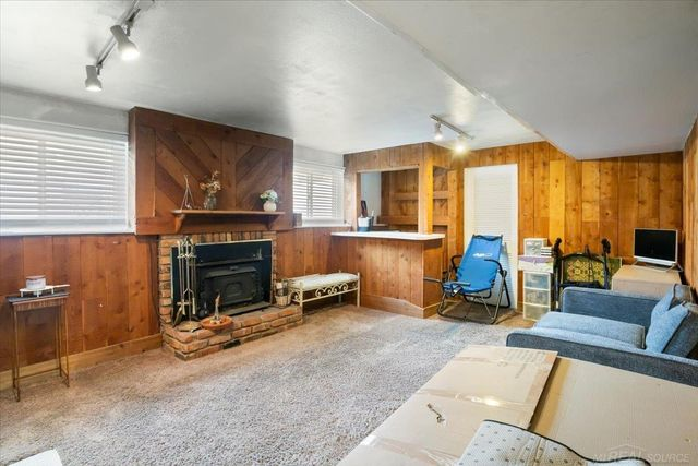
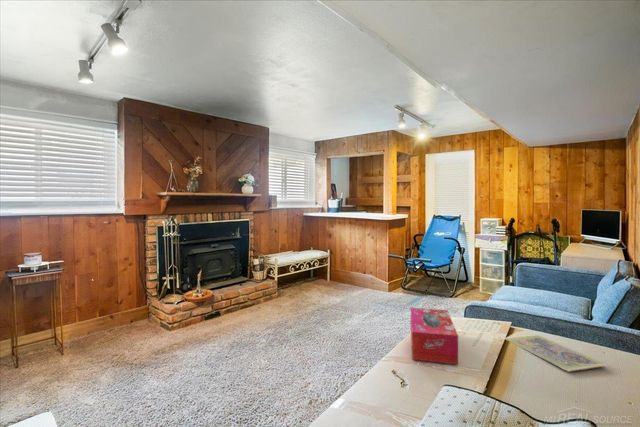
+ tissue box (431, 332)
+ cash (545, 348)
